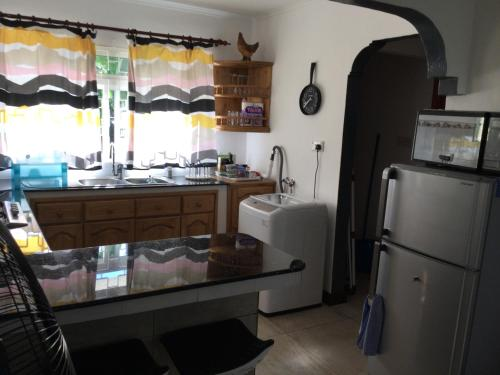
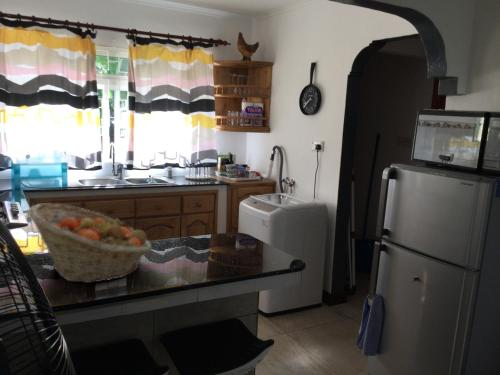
+ fruit basket (91, 237)
